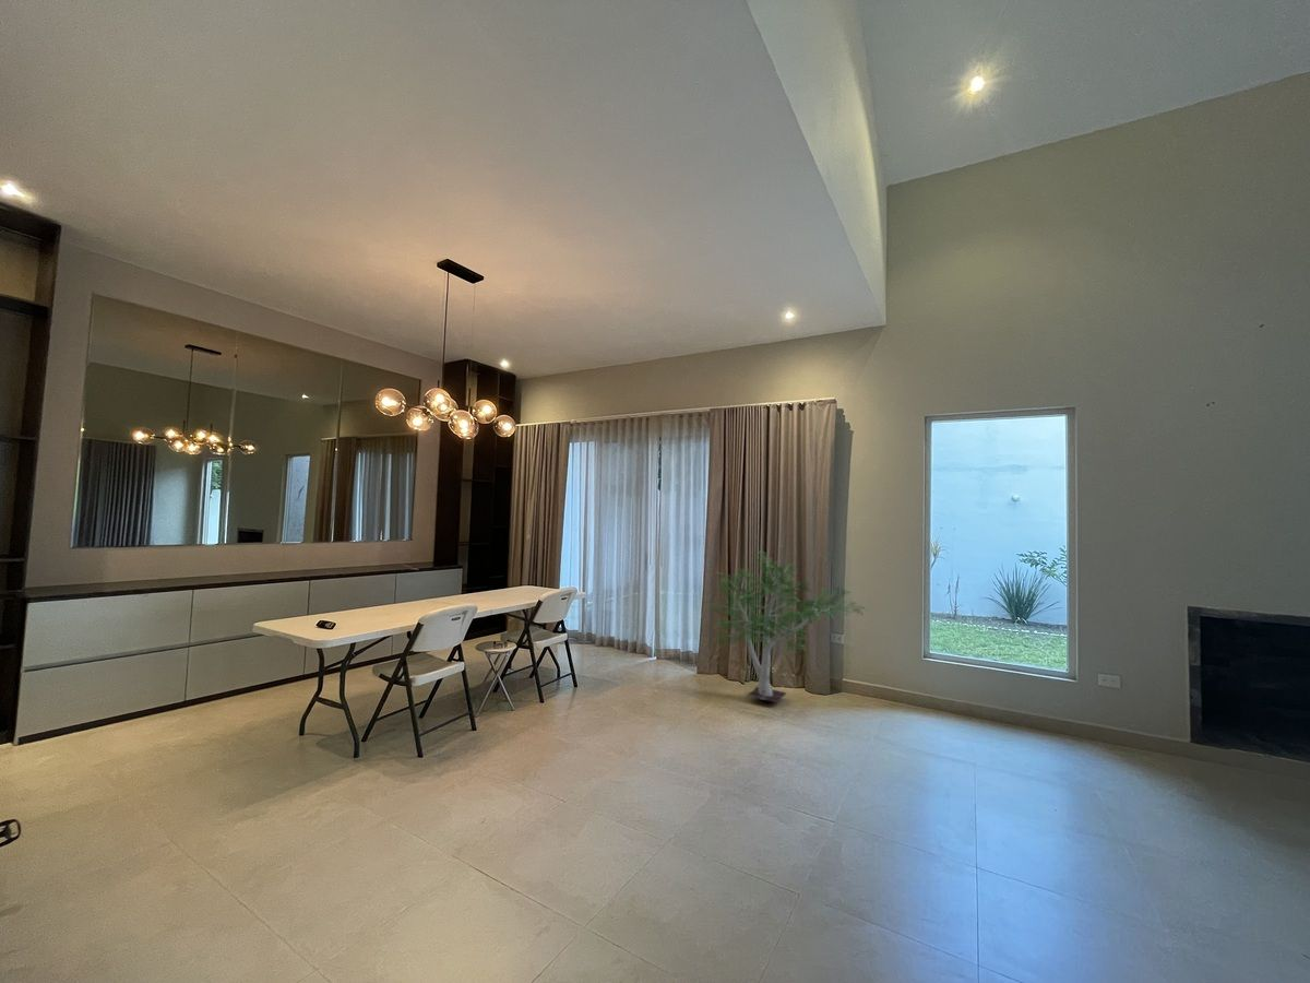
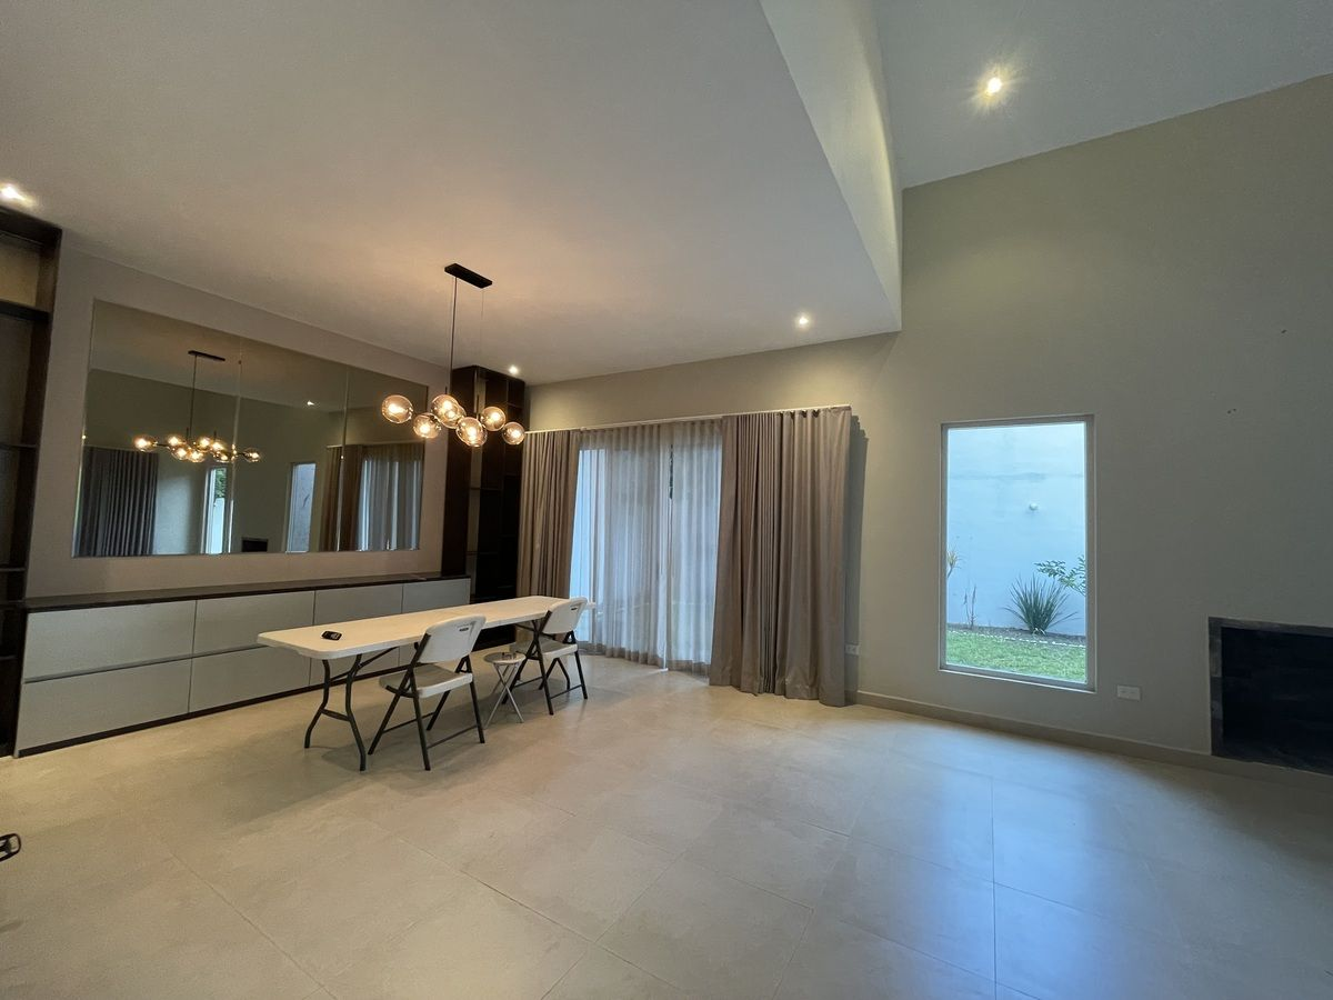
- potted tree (783, 627)
